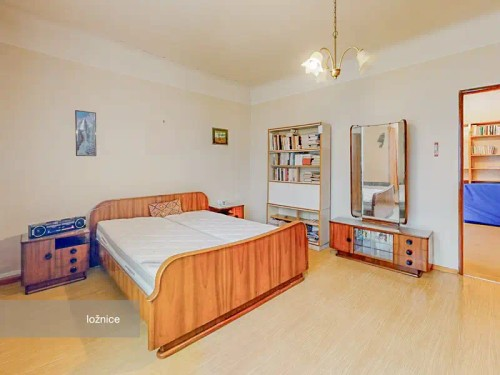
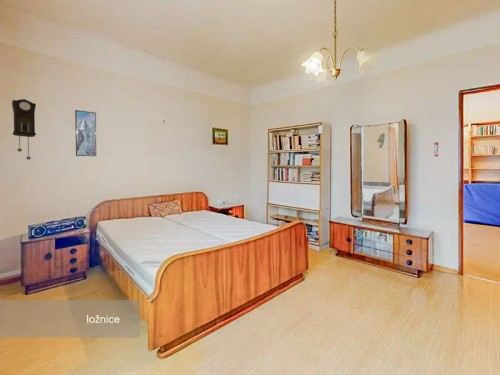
+ pendulum clock (24, 129)
